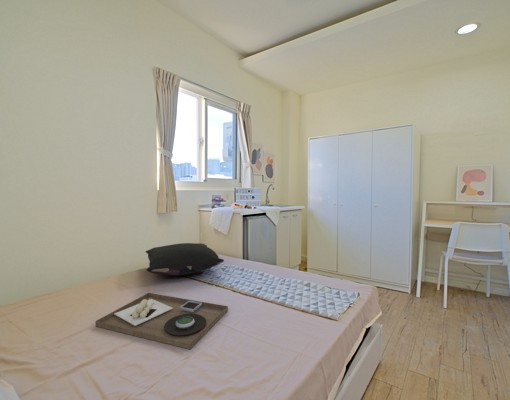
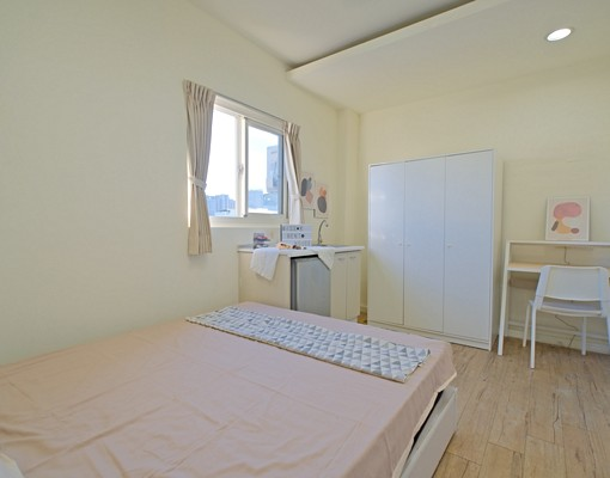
- pillow (182, 256)
- platter (165, 311)
